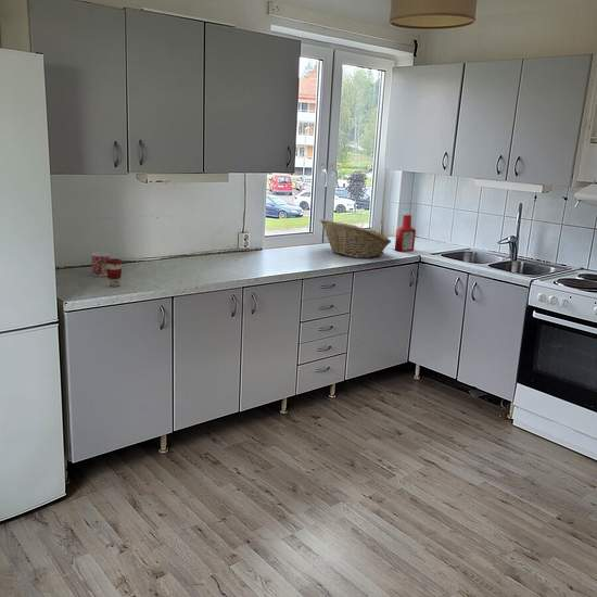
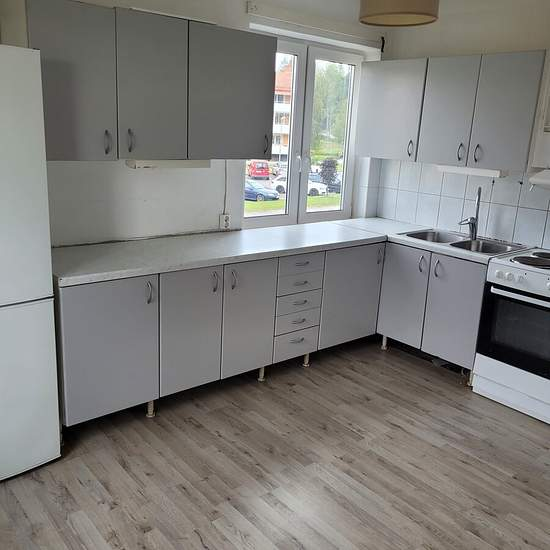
- fruit basket (354, 237)
- coffee cup (114, 272)
- mug (100, 263)
- soap bottle (406, 231)
